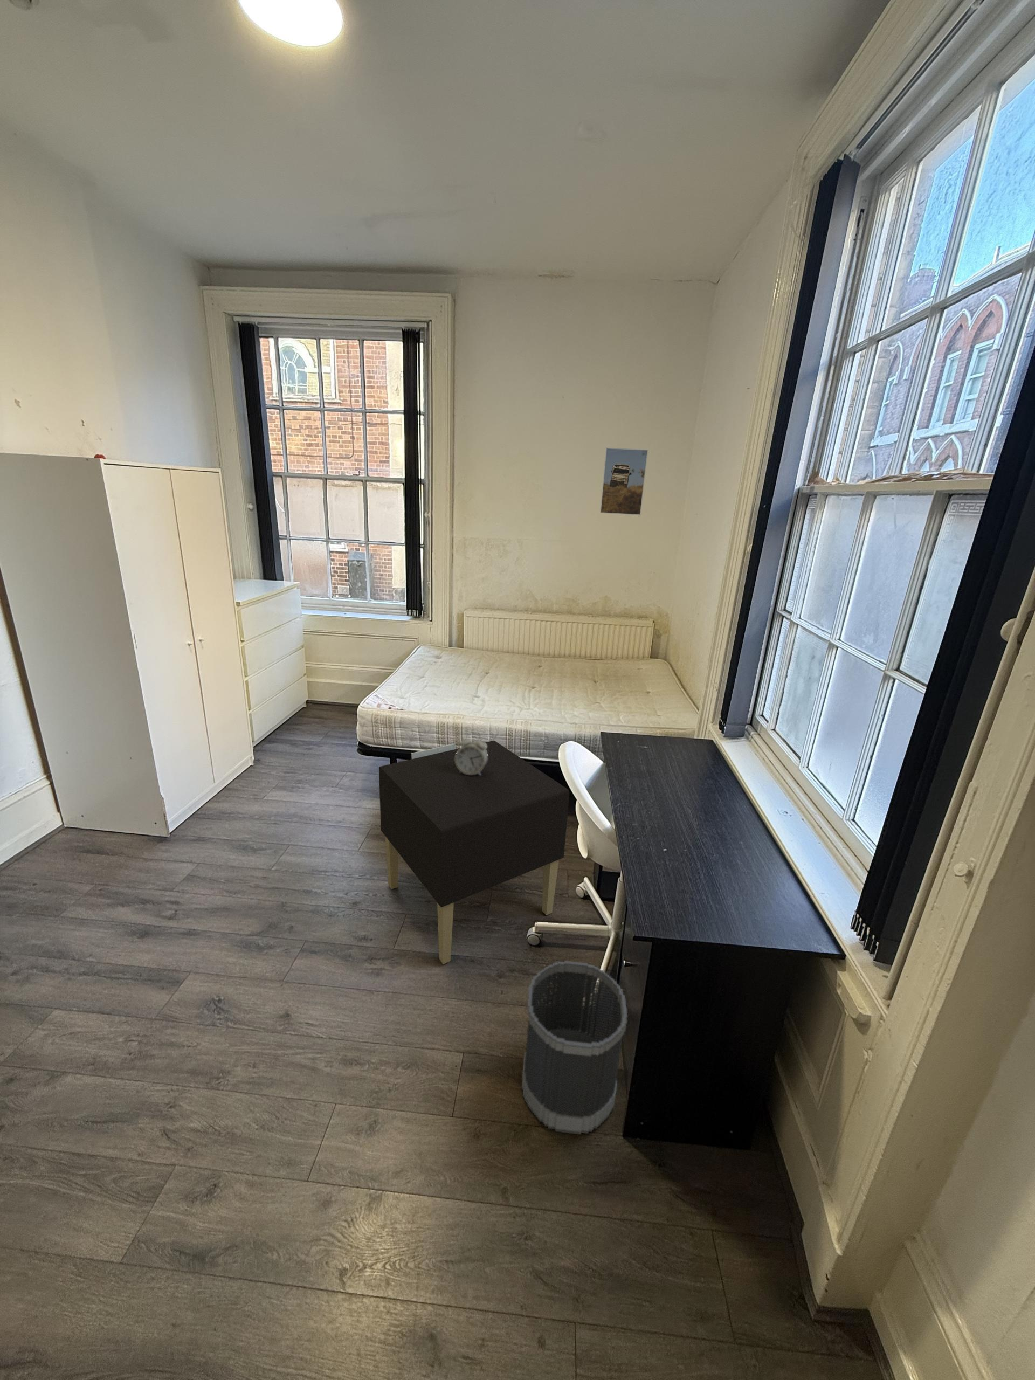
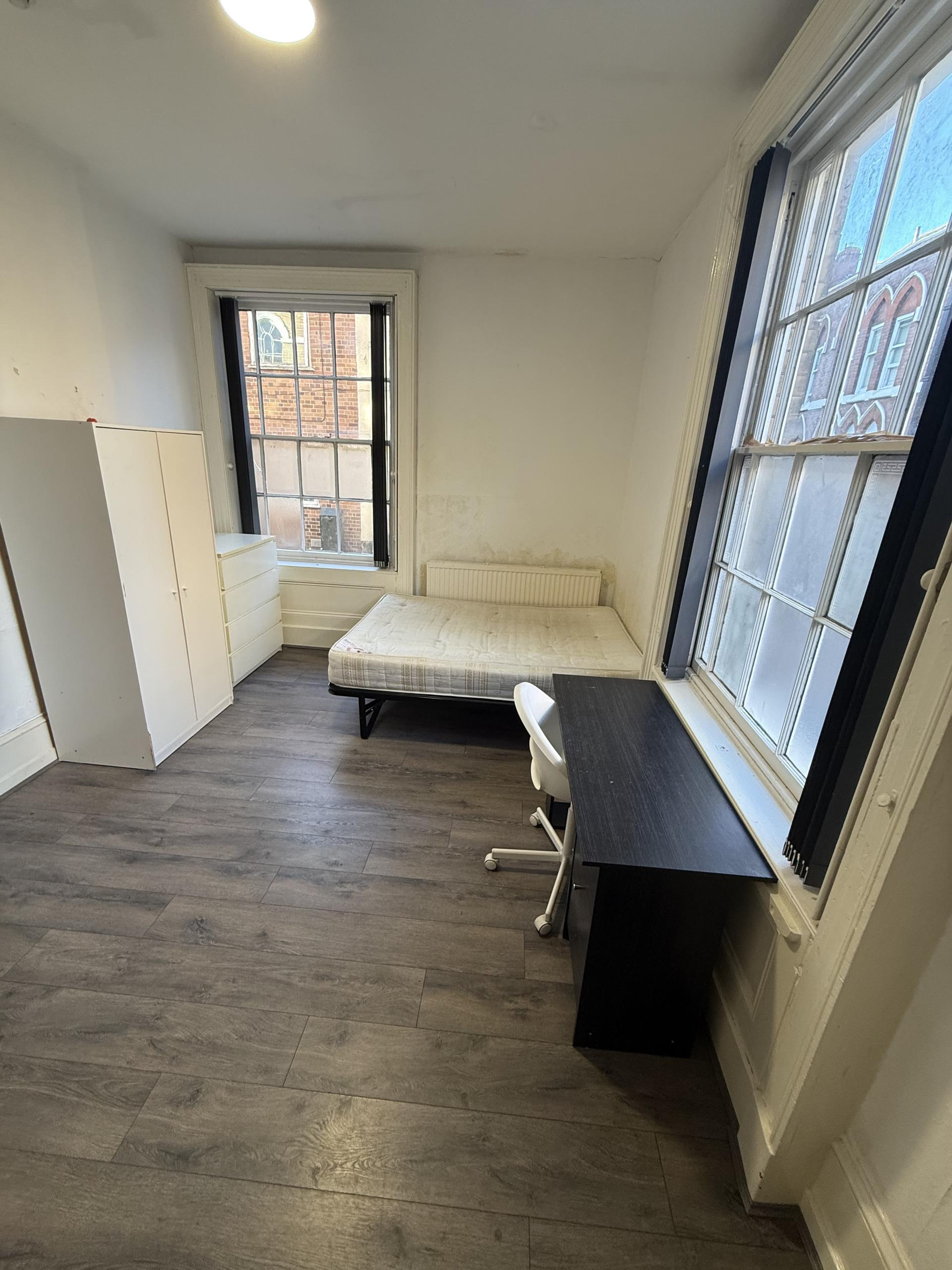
- nightstand (467, 838)
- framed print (623, 482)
- wastebasket (572, 1043)
- alarm clock (472, 753)
